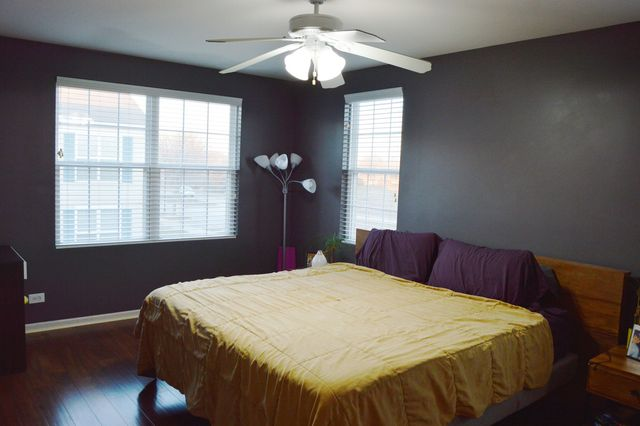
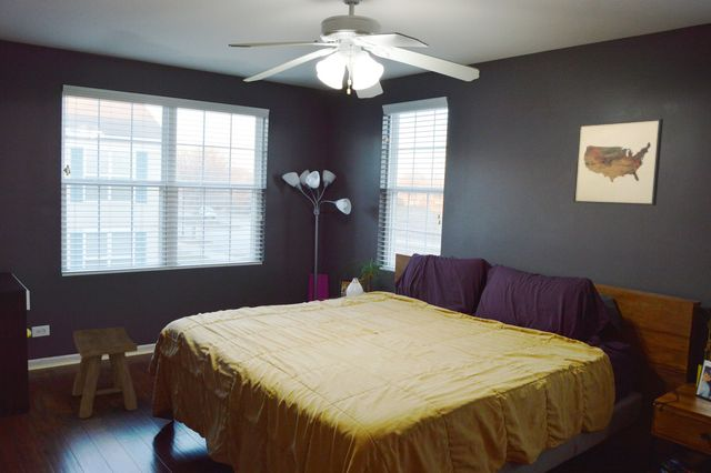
+ wall art (614, 162)
+ stool (103, 371)
